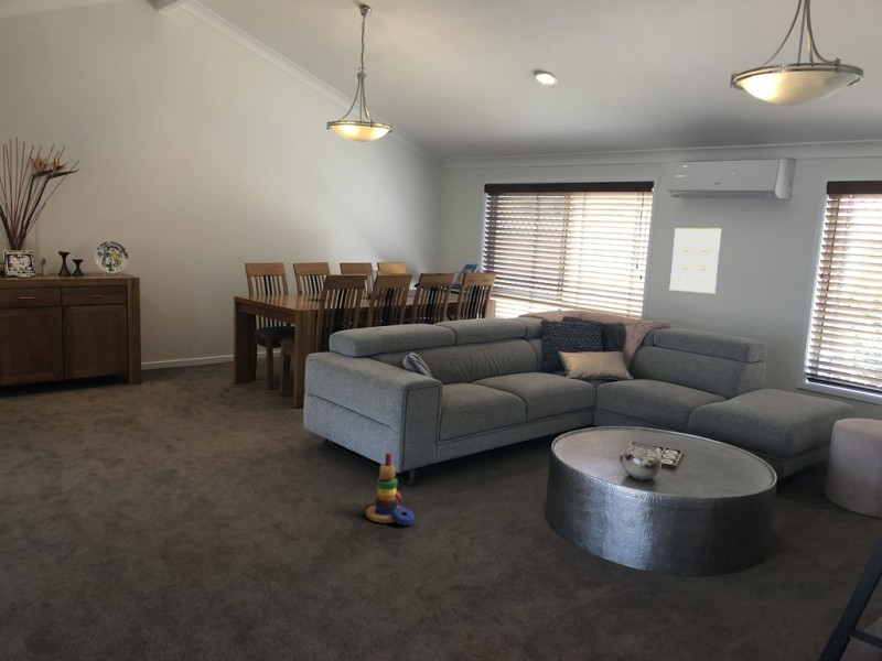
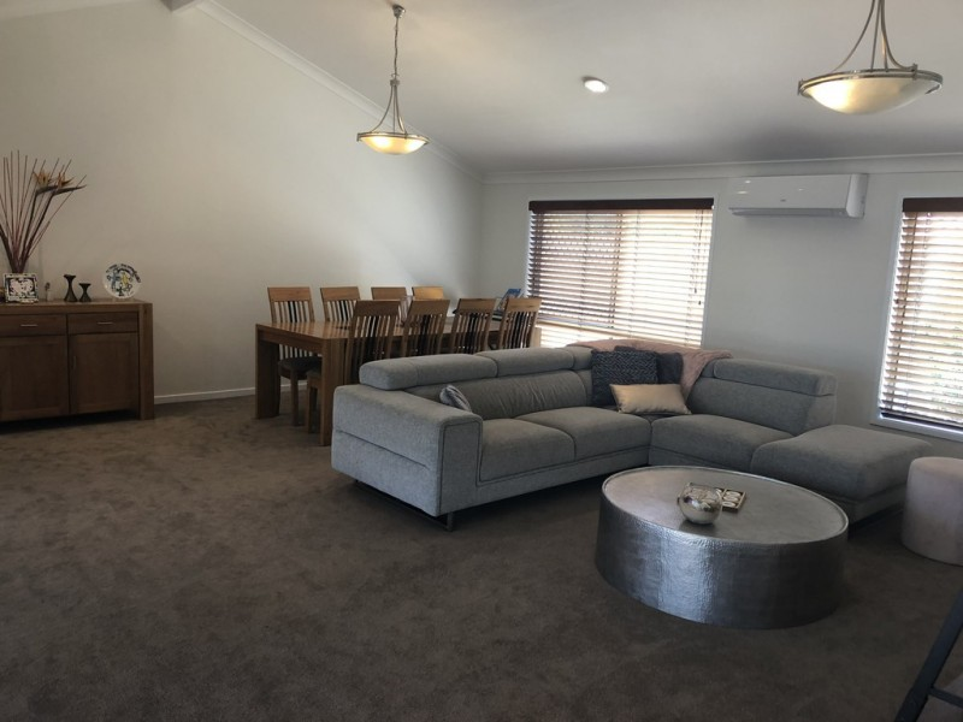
- stacking toy (391, 484)
- wall art (695, 260)
